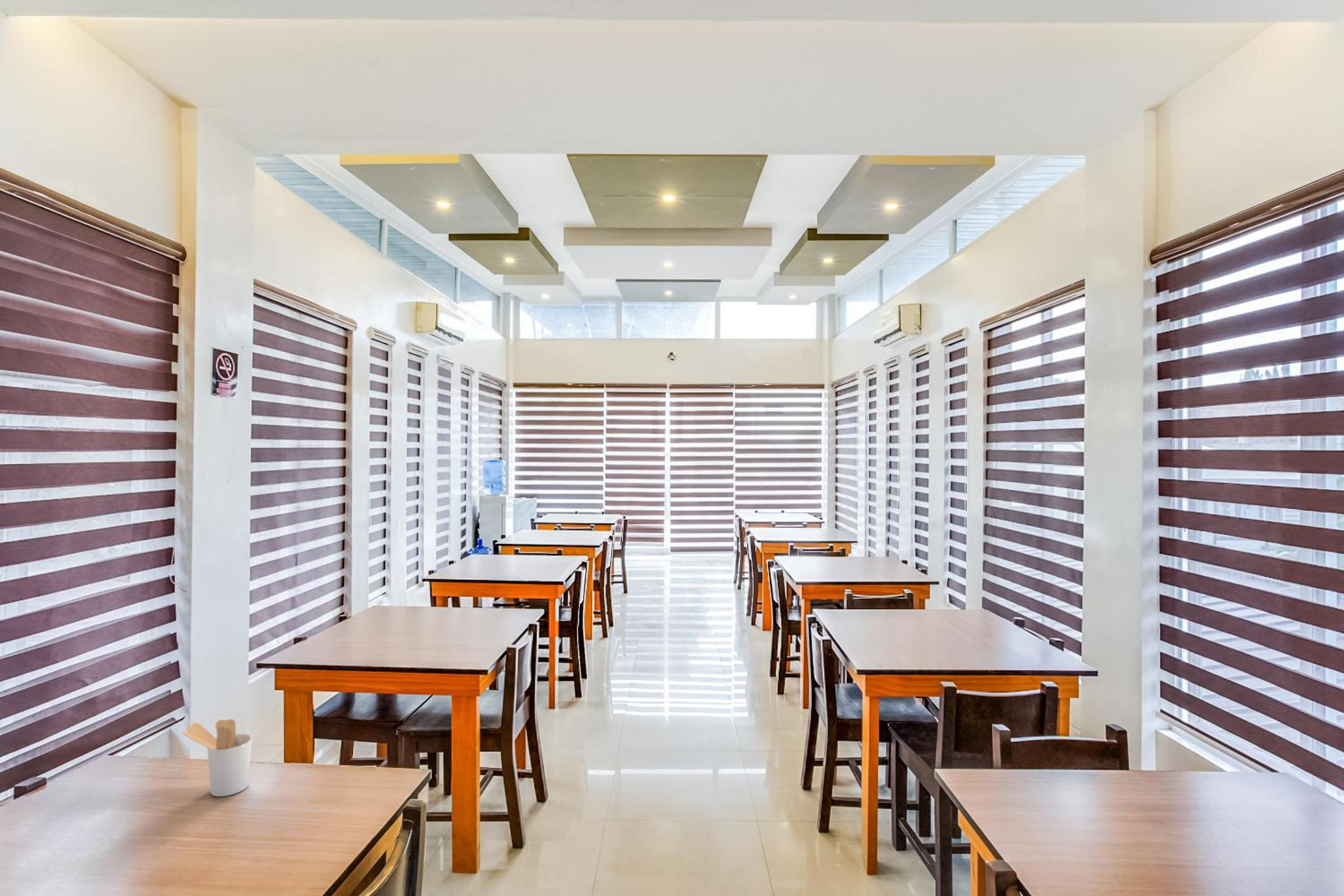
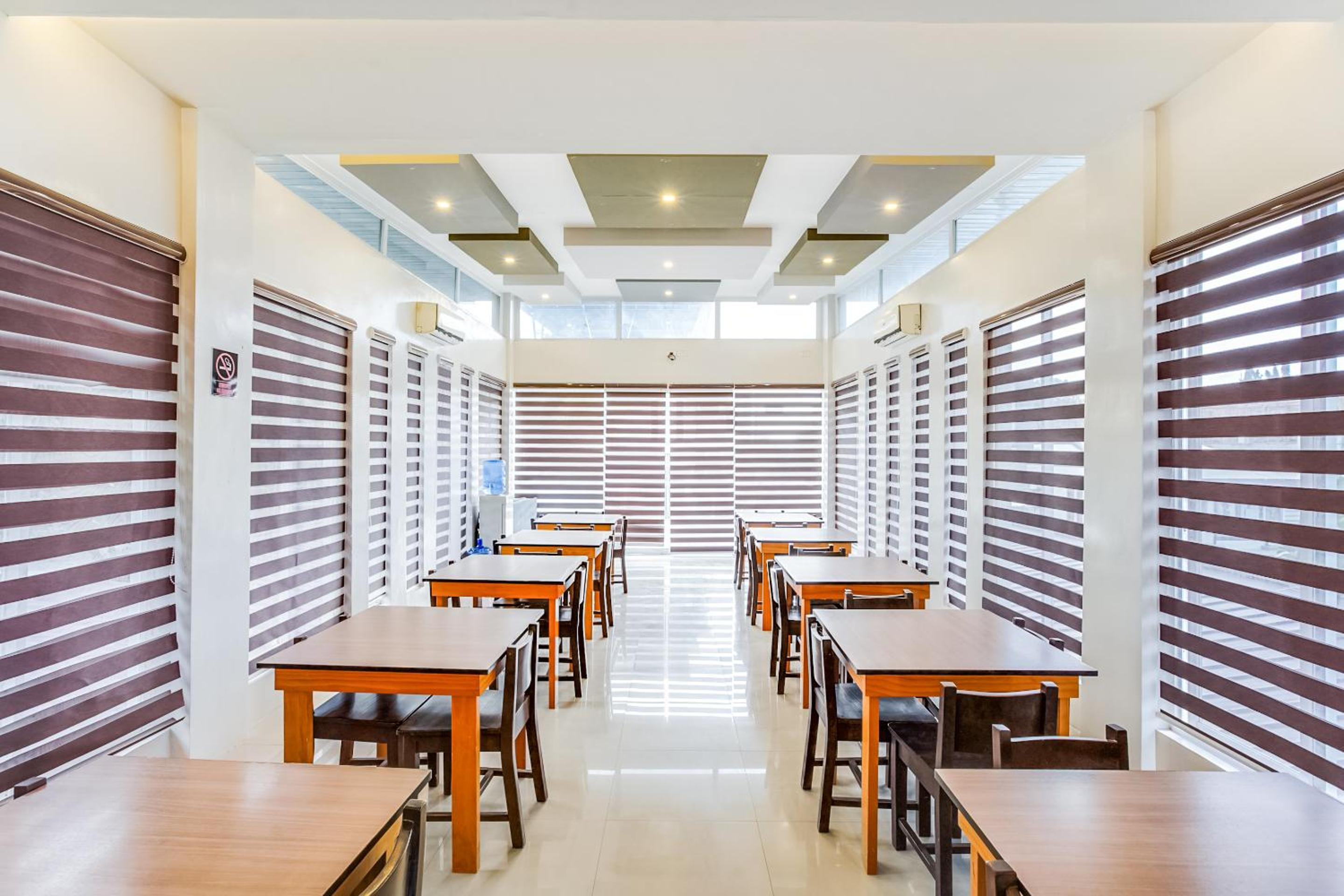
- utensil holder (218, 755)
